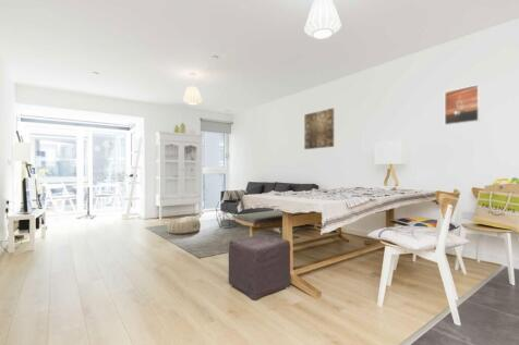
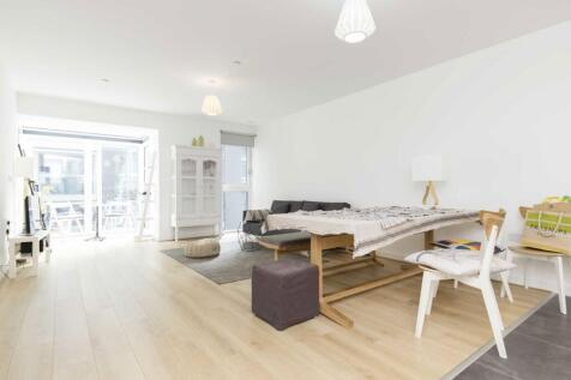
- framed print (461, 106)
- wall art (318, 130)
